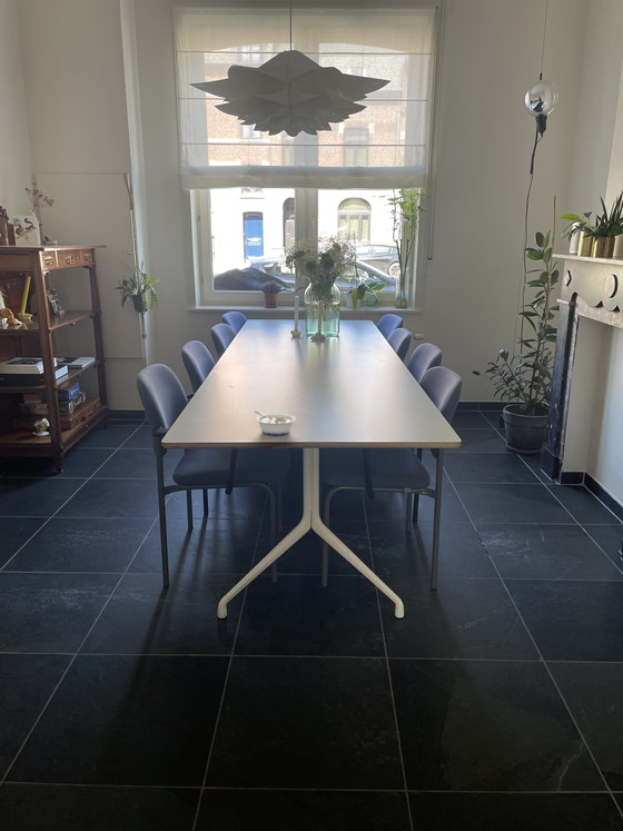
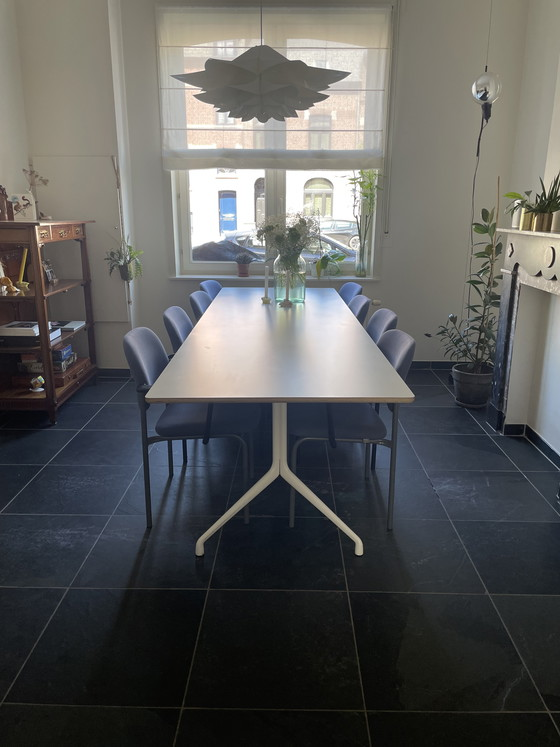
- legume (274, 423)
